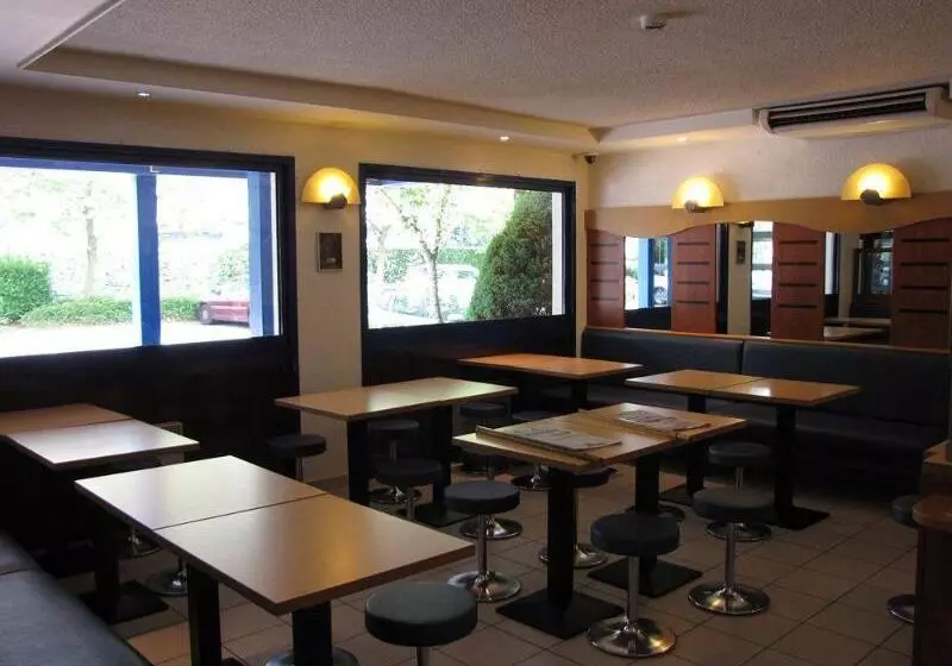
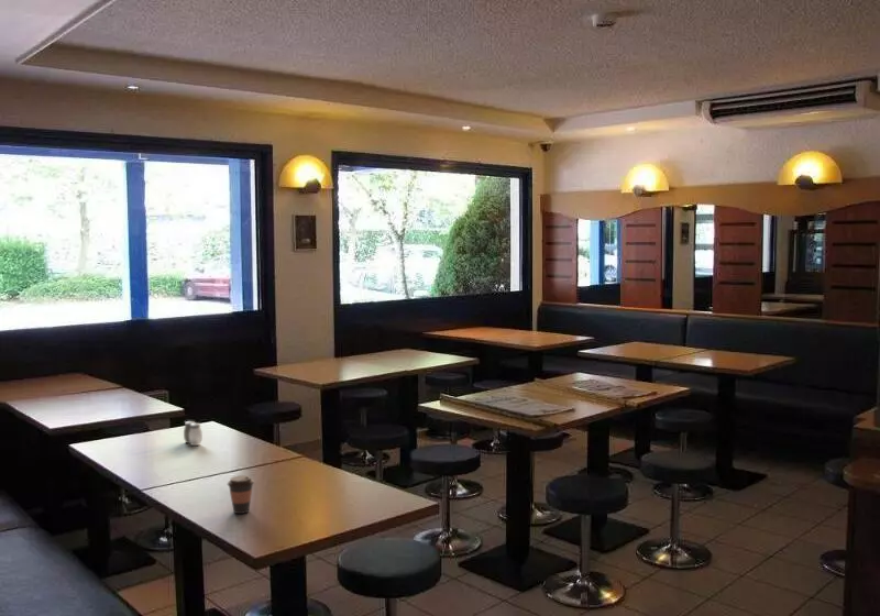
+ coffee cup (241, 494)
+ salt and pepper shaker (193, 432)
